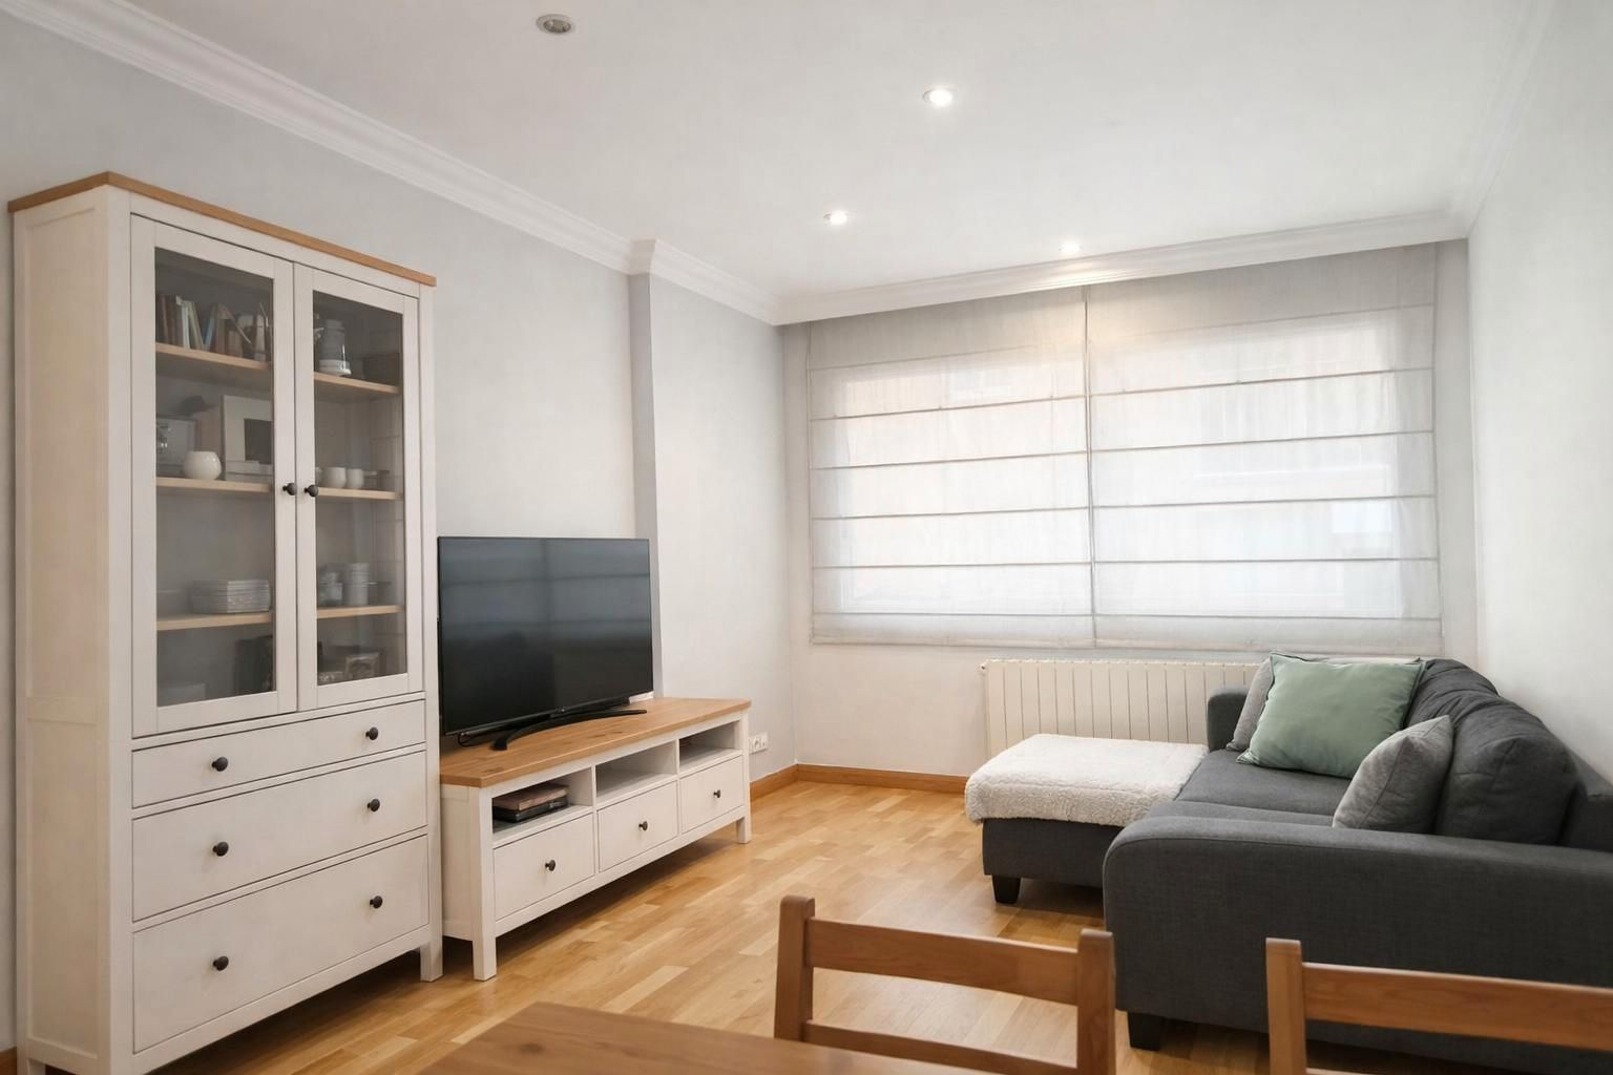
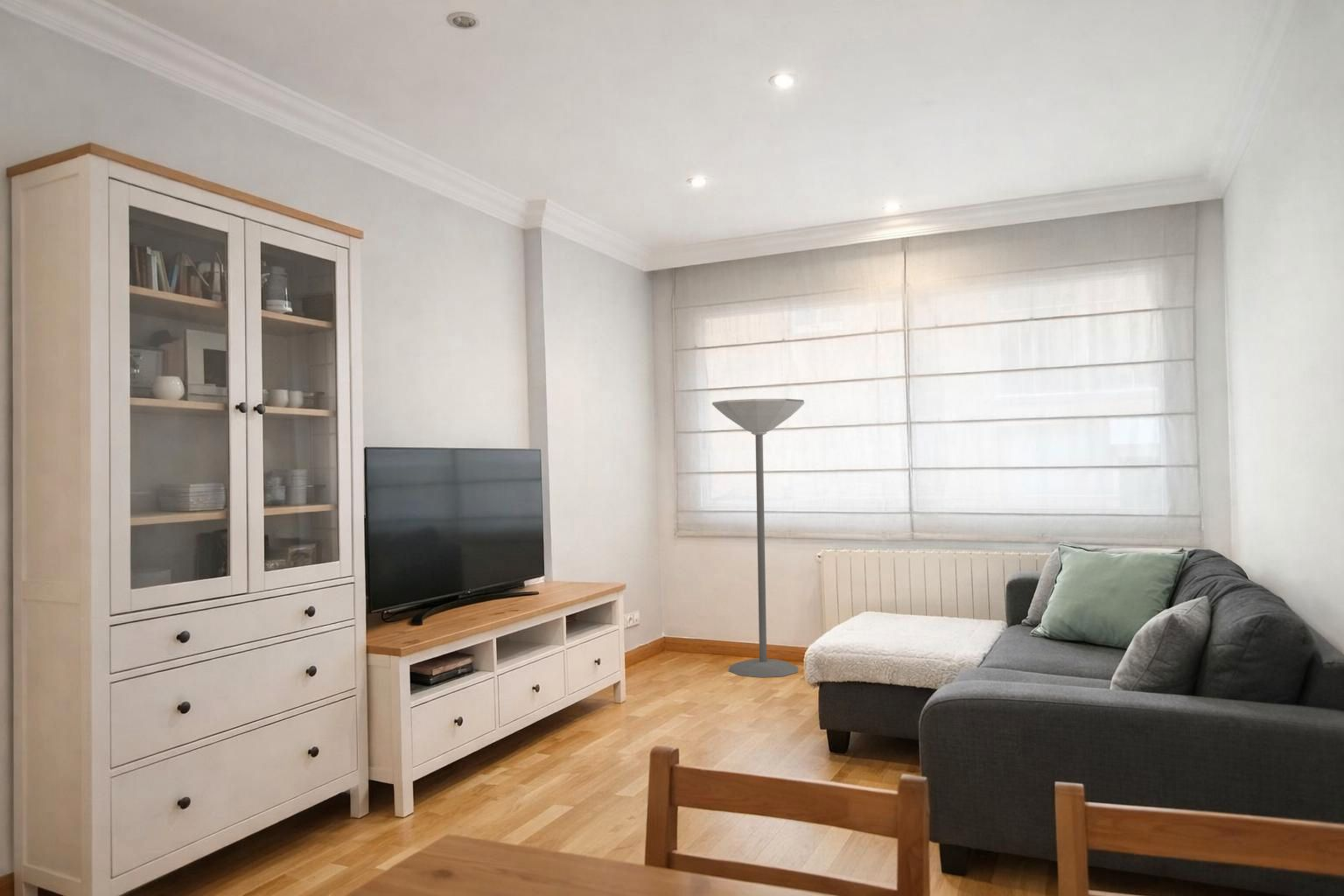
+ floor lamp (760, 535)
